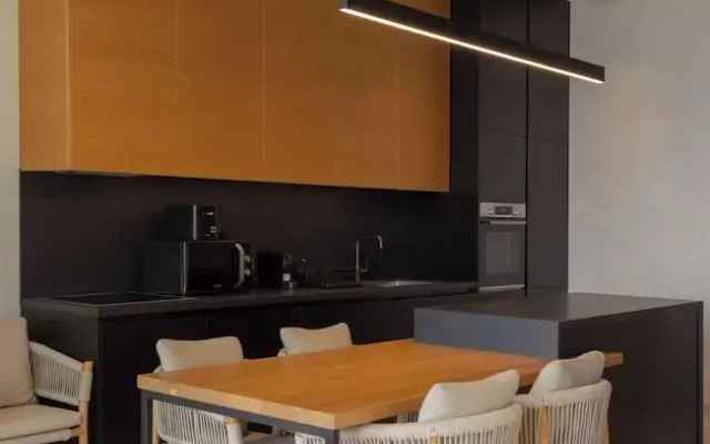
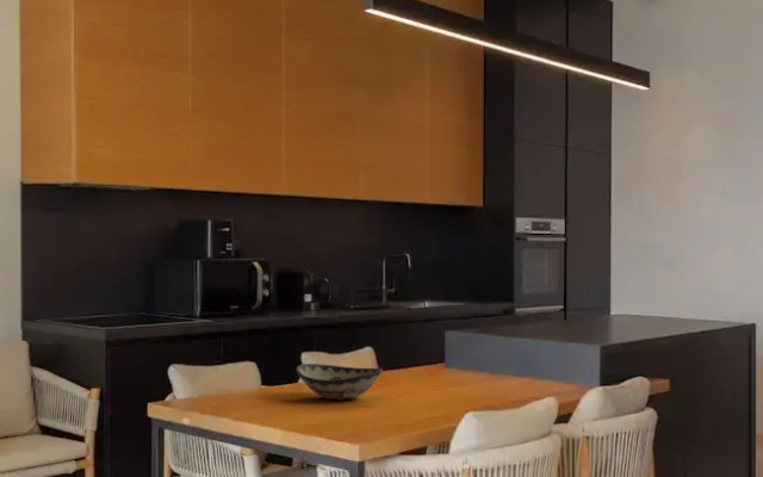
+ decorative bowl (339, 382)
